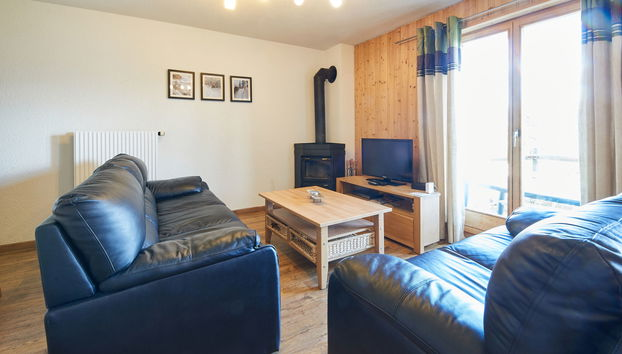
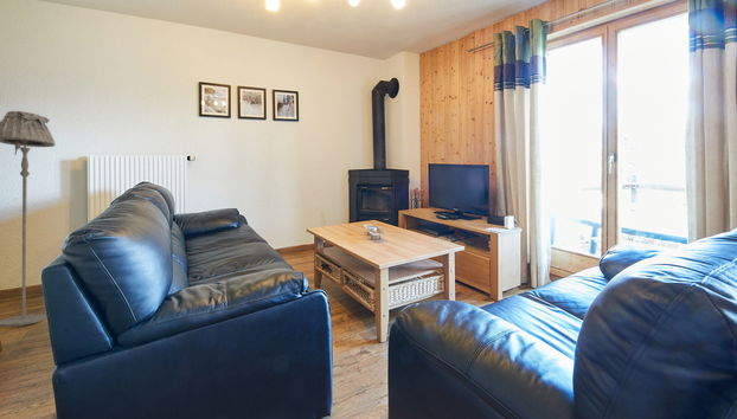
+ floor lamp (24, 217)
